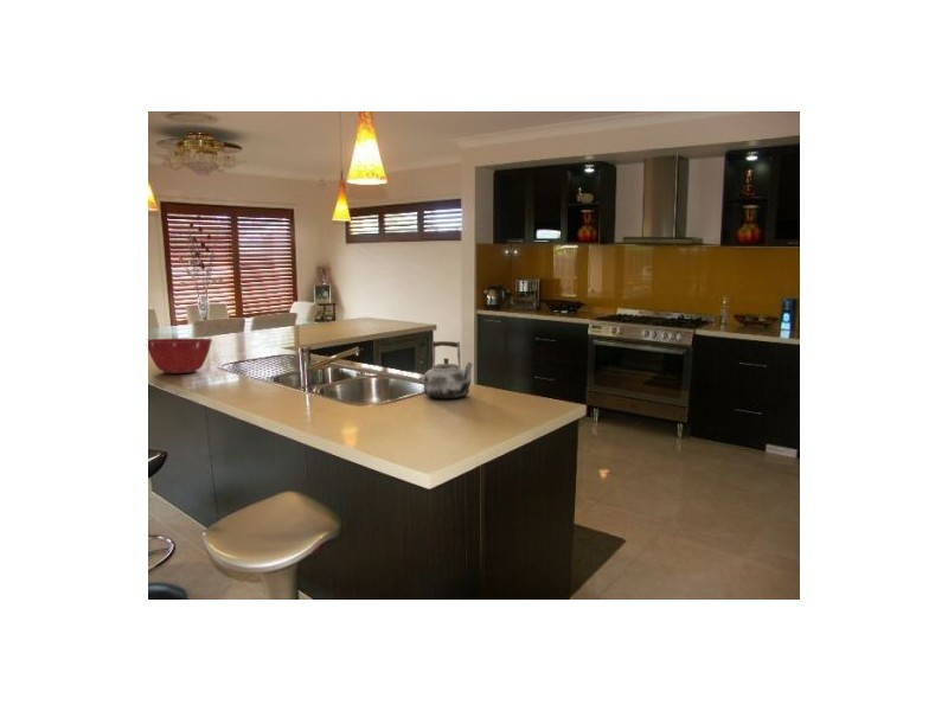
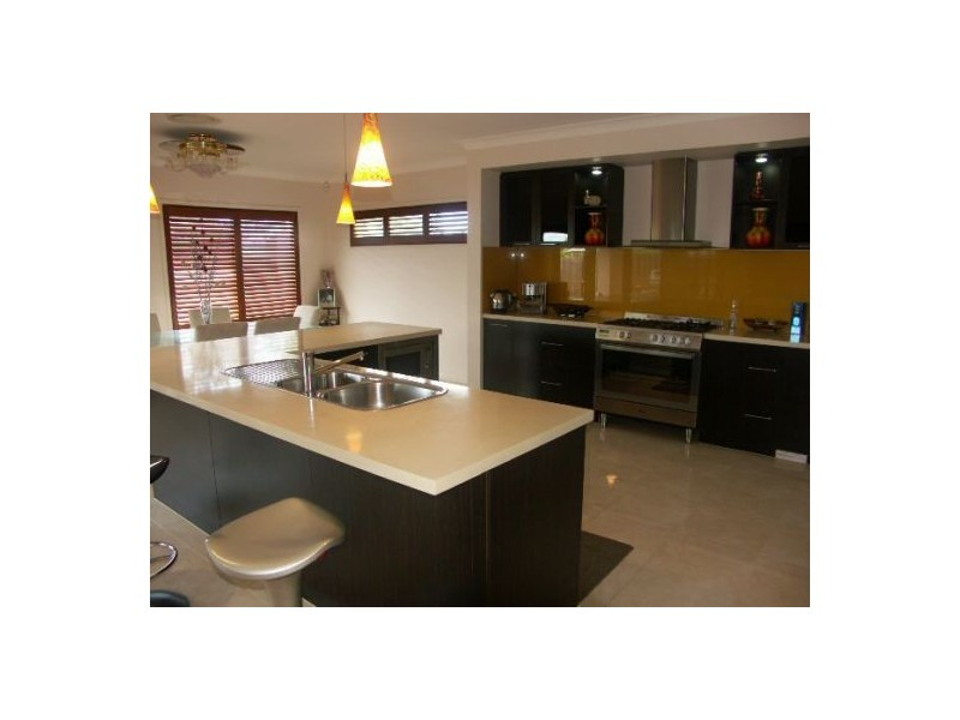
- kettle (450, 369)
- mixing bowl (179, 356)
